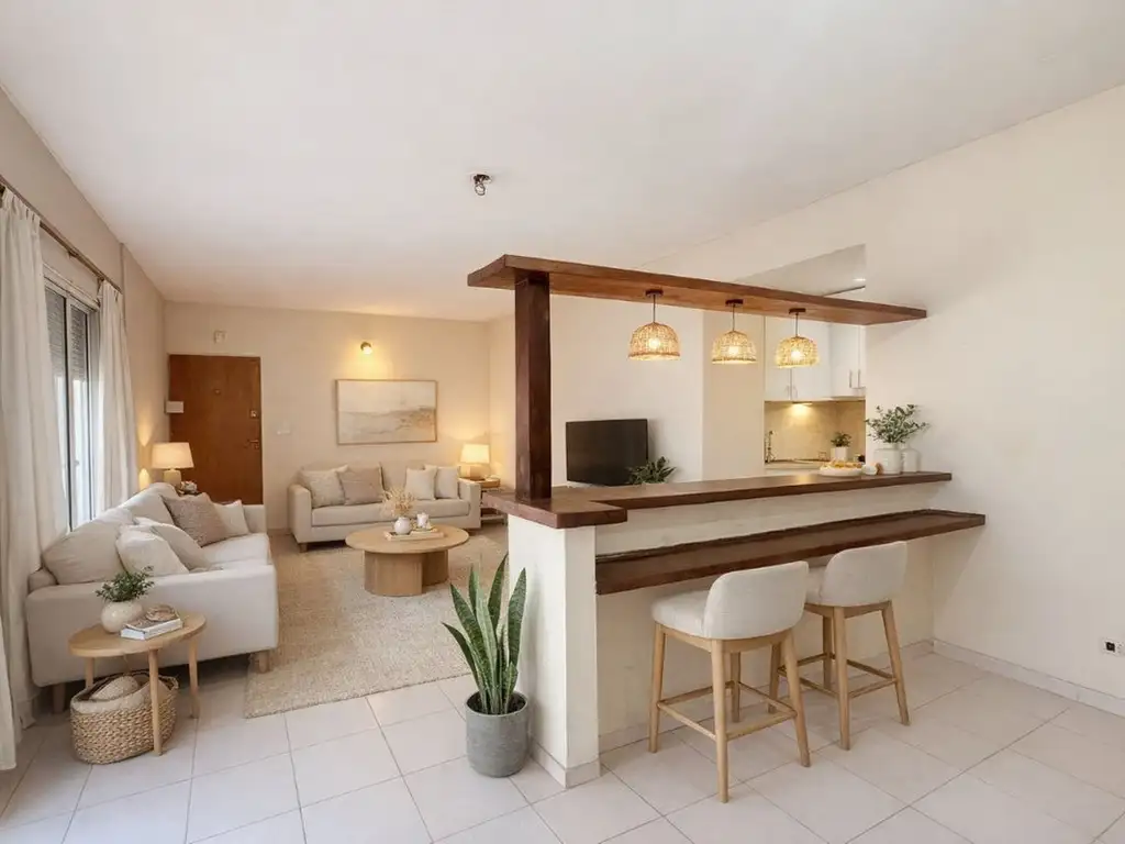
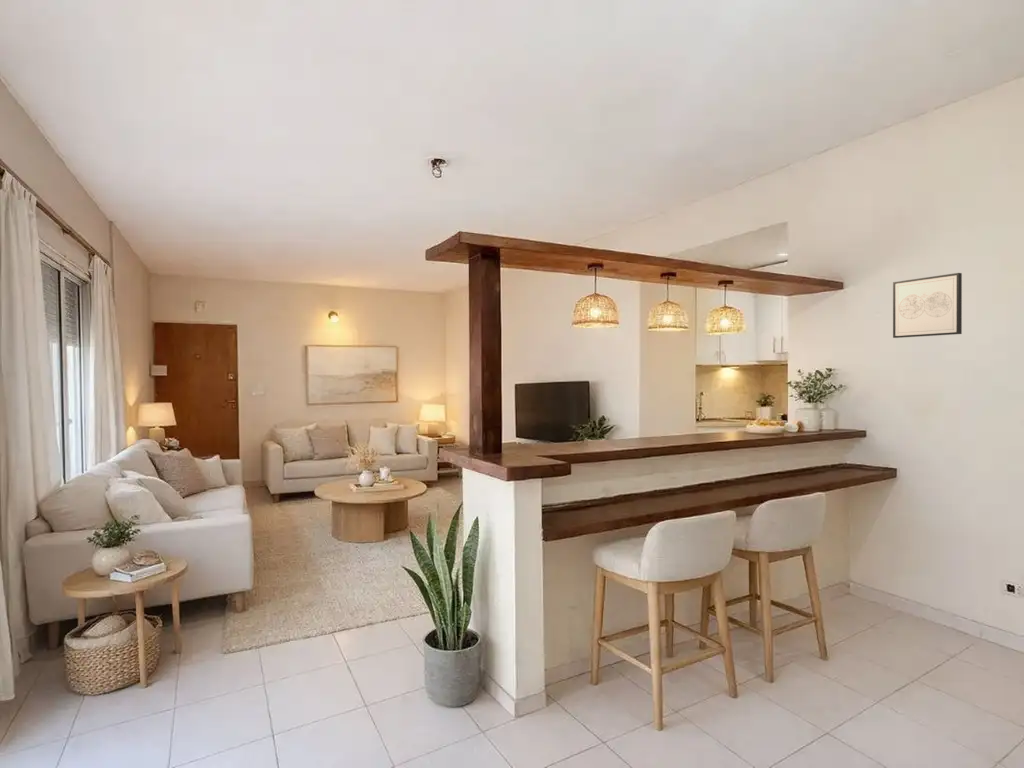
+ wall art (925, 306)
